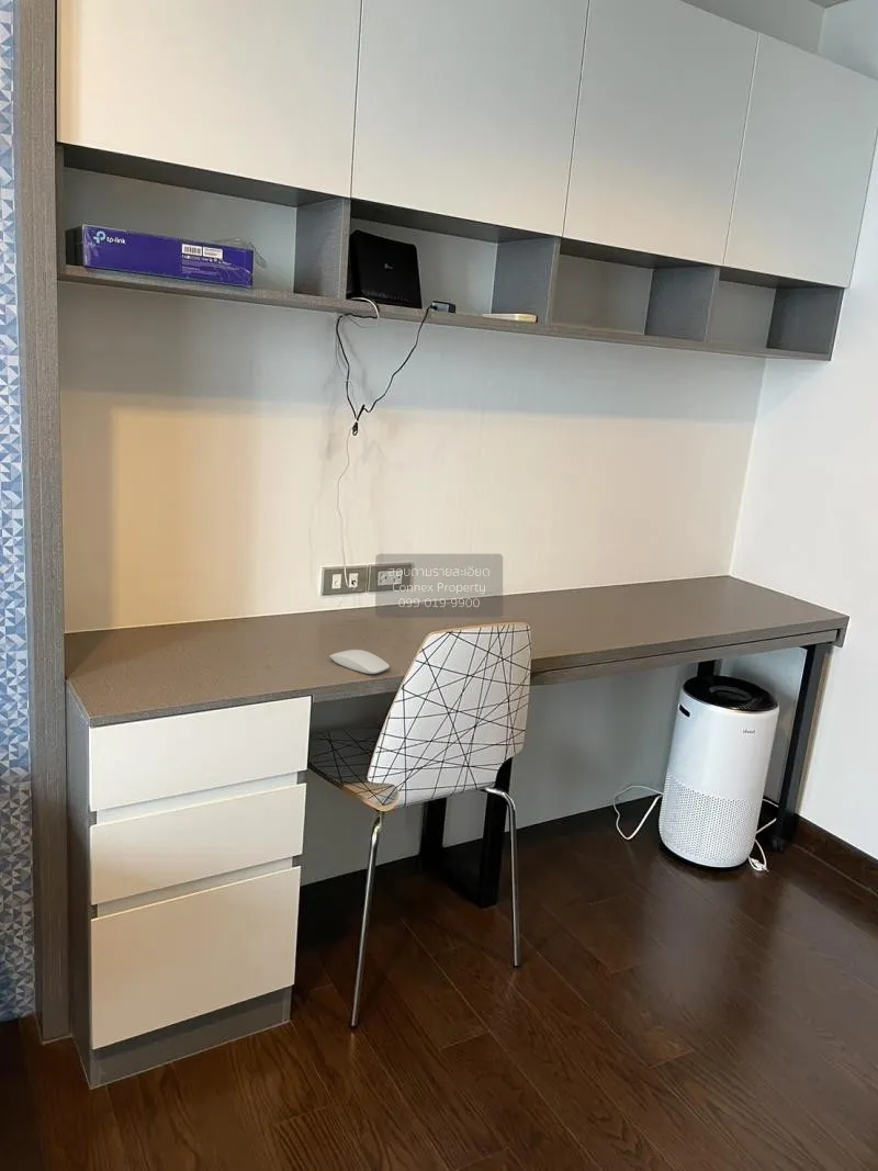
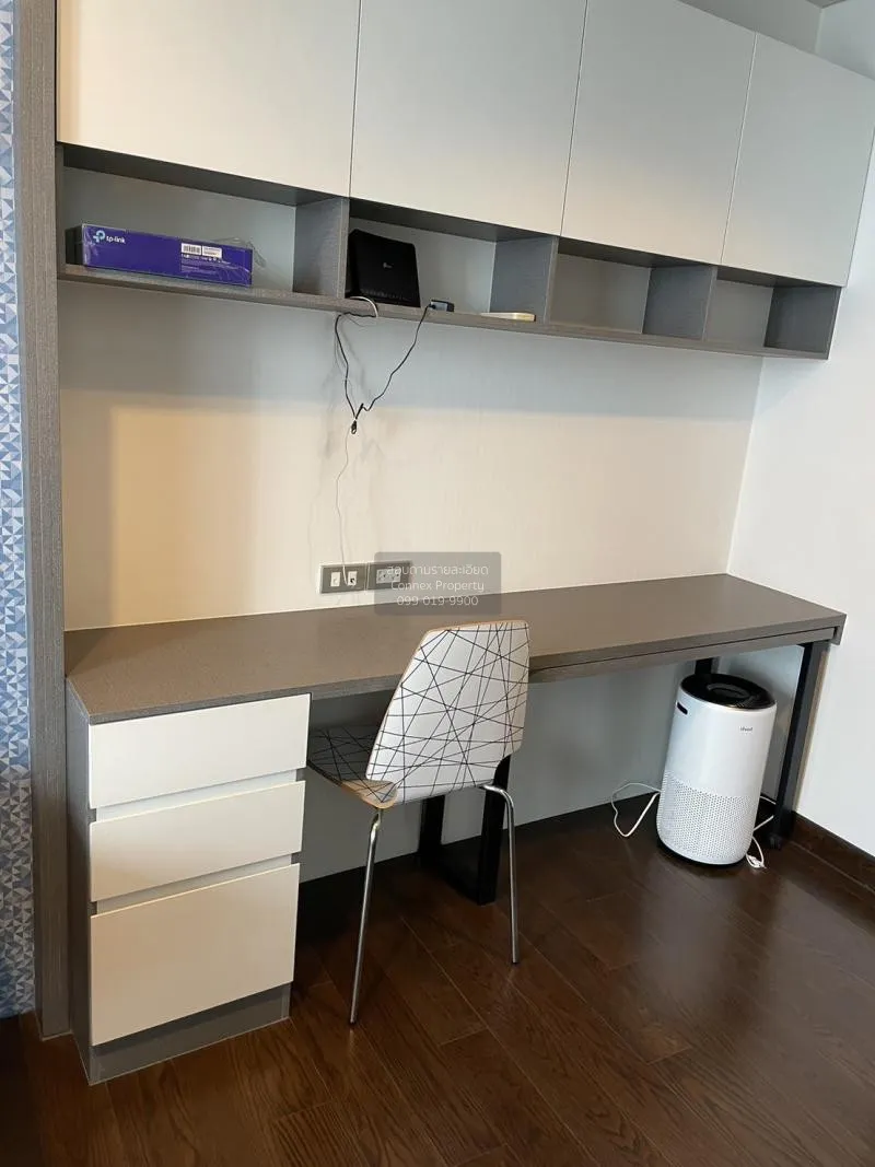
- computer mouse (358, 661)
